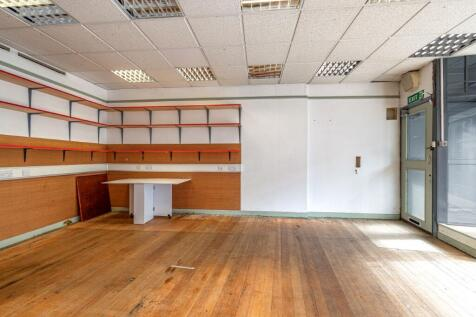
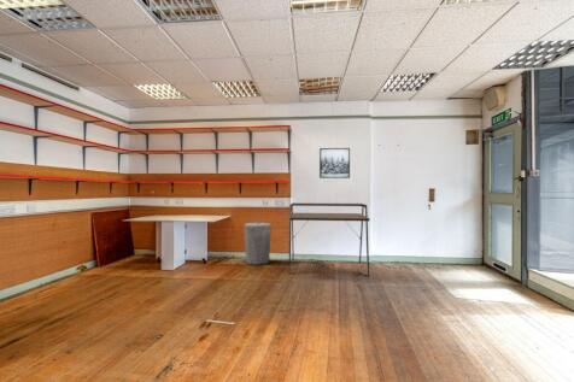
+ trash can (257, 241)
+ wall art (334, 163)
+ desk (327, 219)
